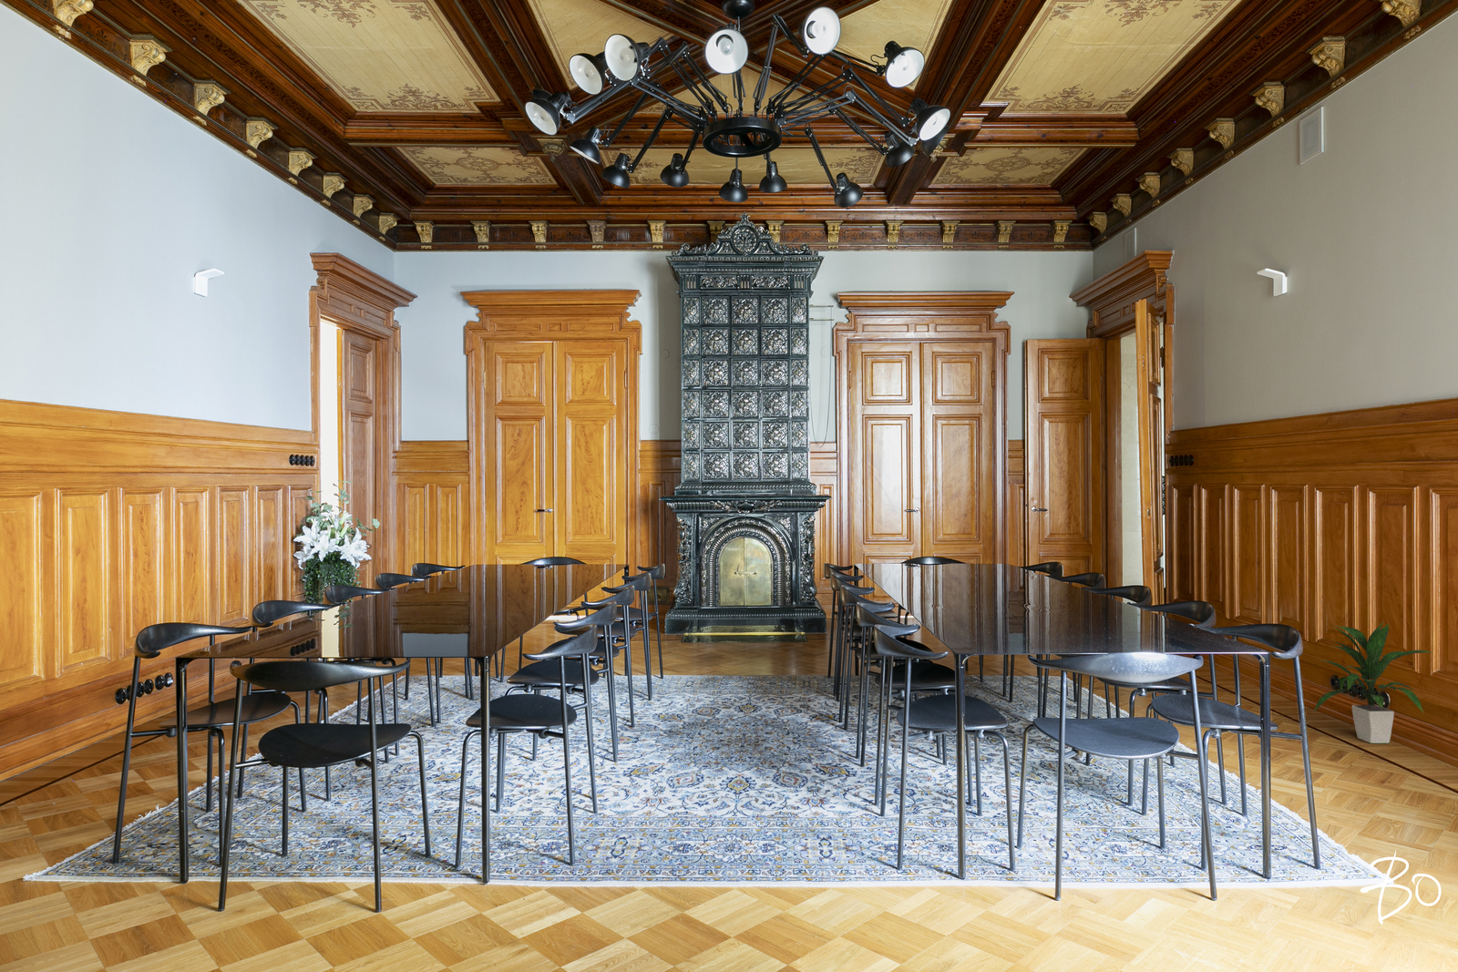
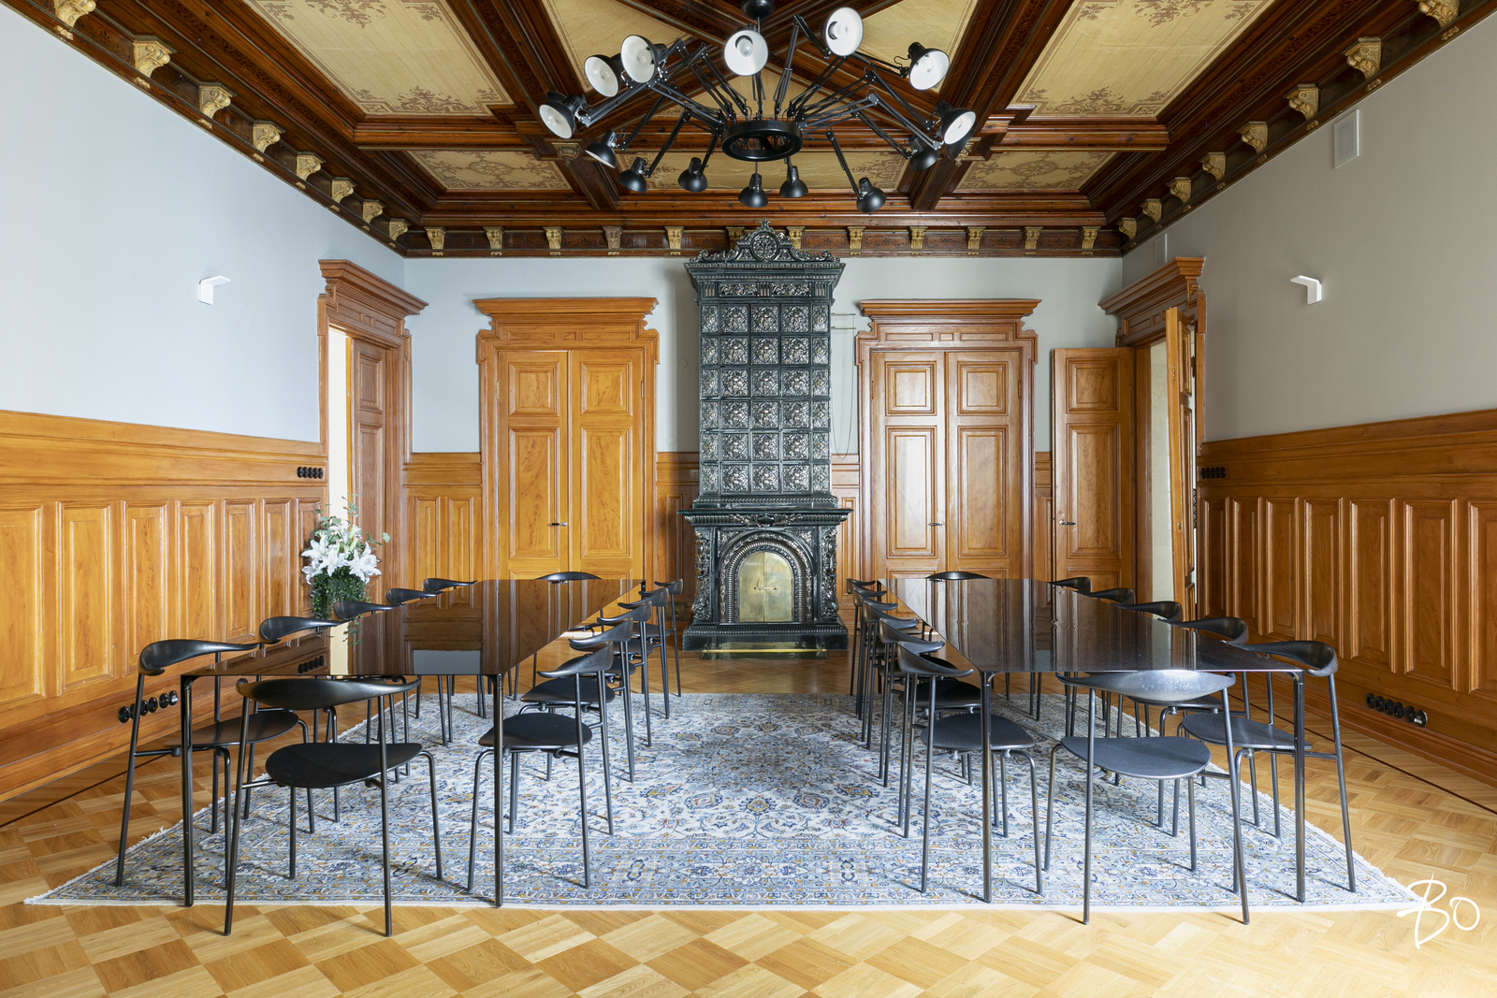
- indoor plant (1366, 679)
